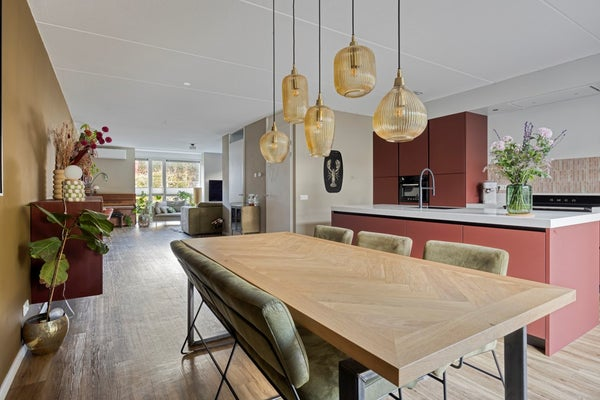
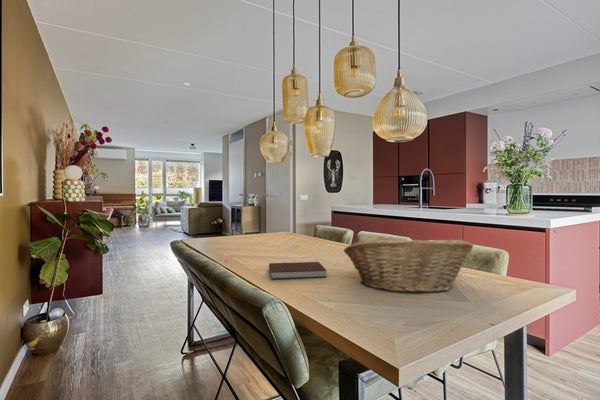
+ fruit basket (405, 259)
+ notebook (296, 269)
